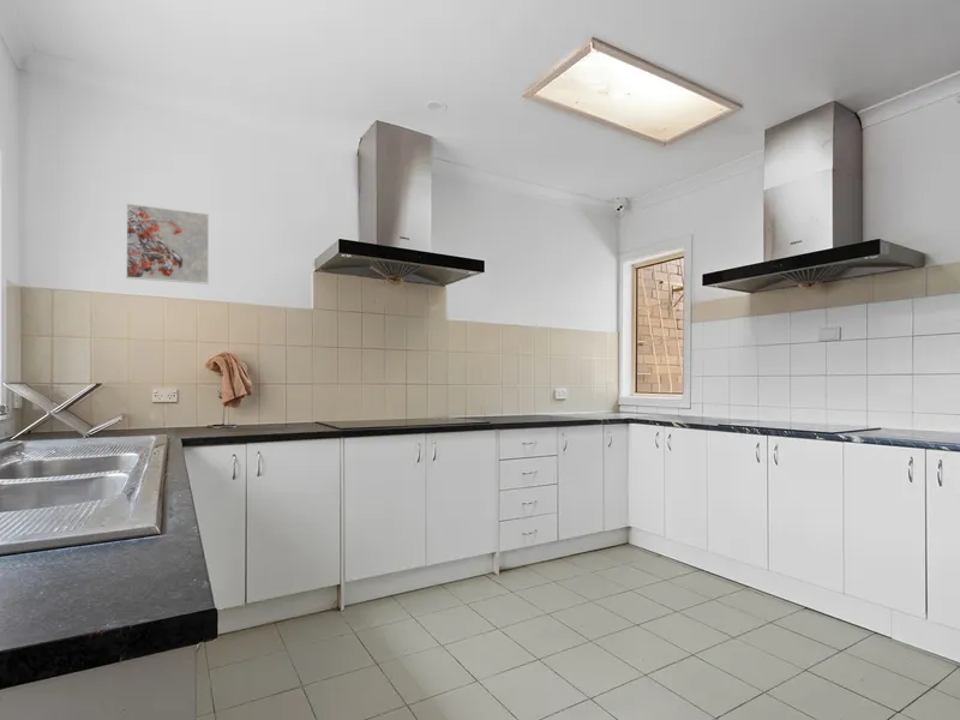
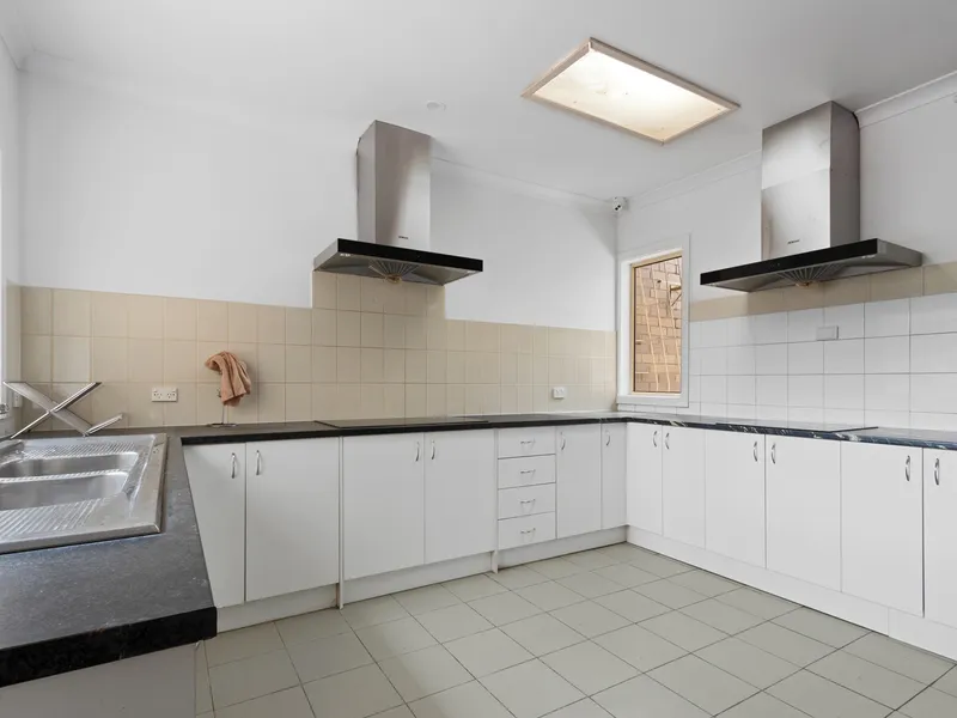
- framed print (168, 245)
